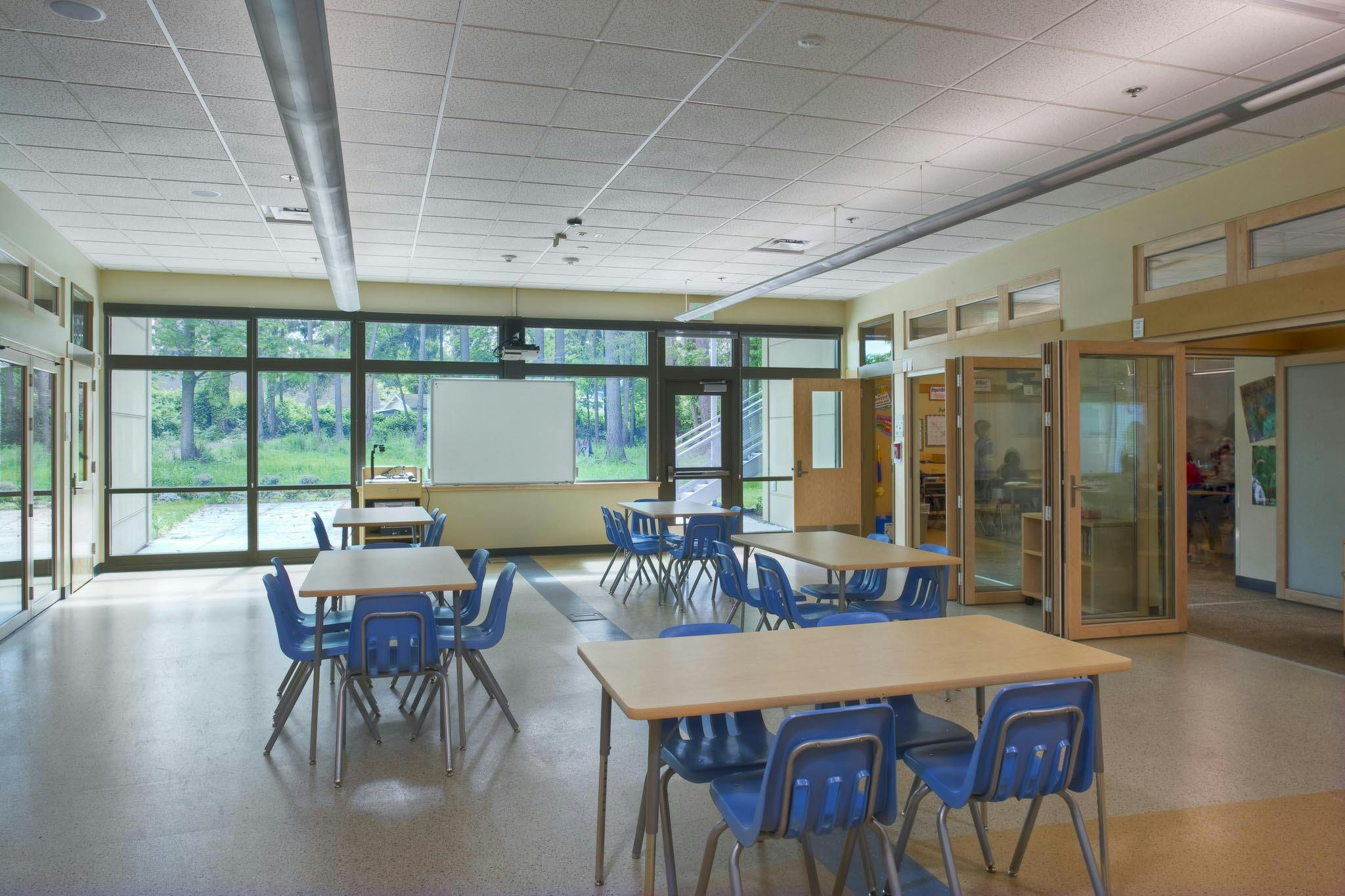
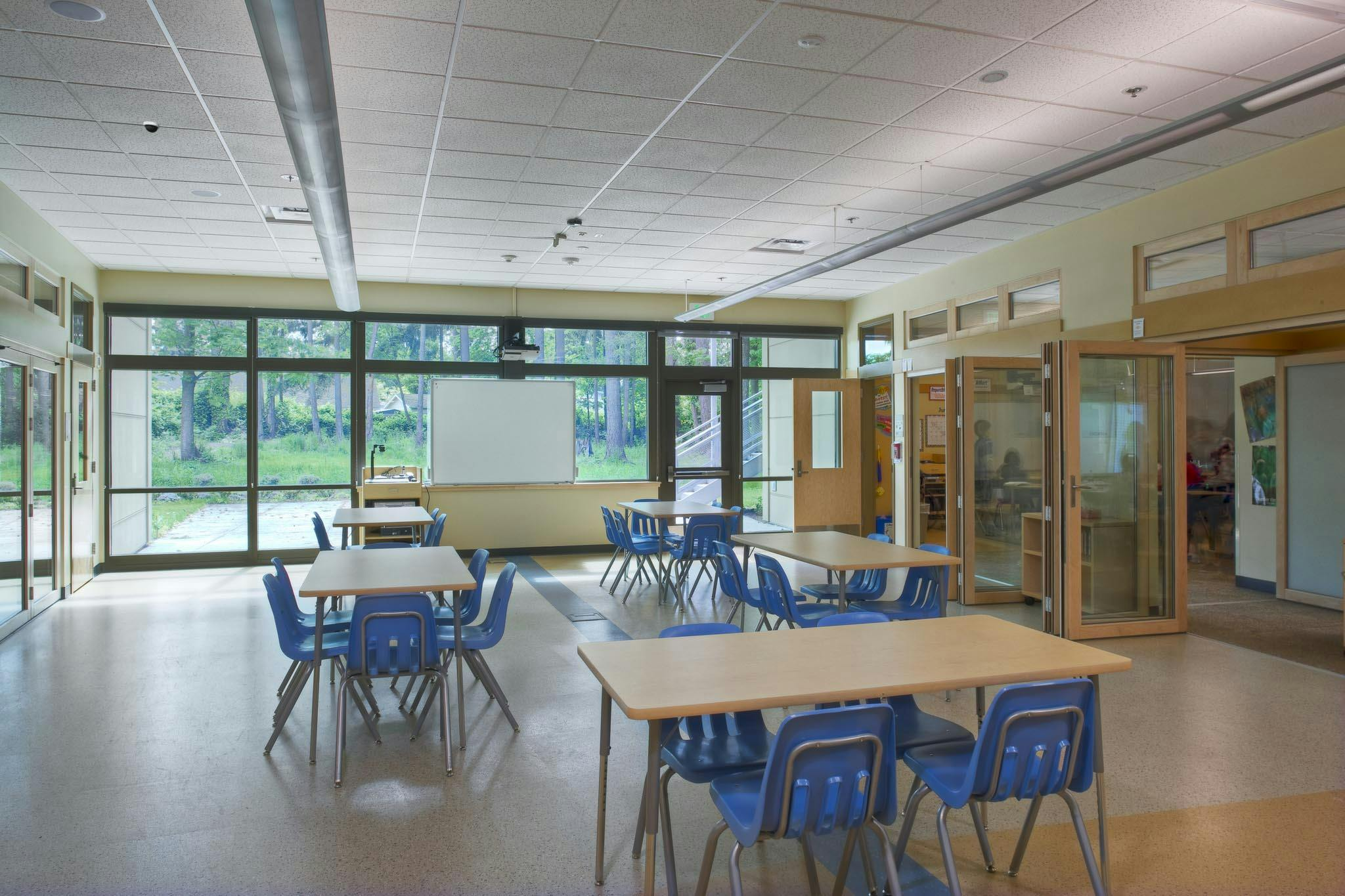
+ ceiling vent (993, 76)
+ dome security camera (151, 128)
